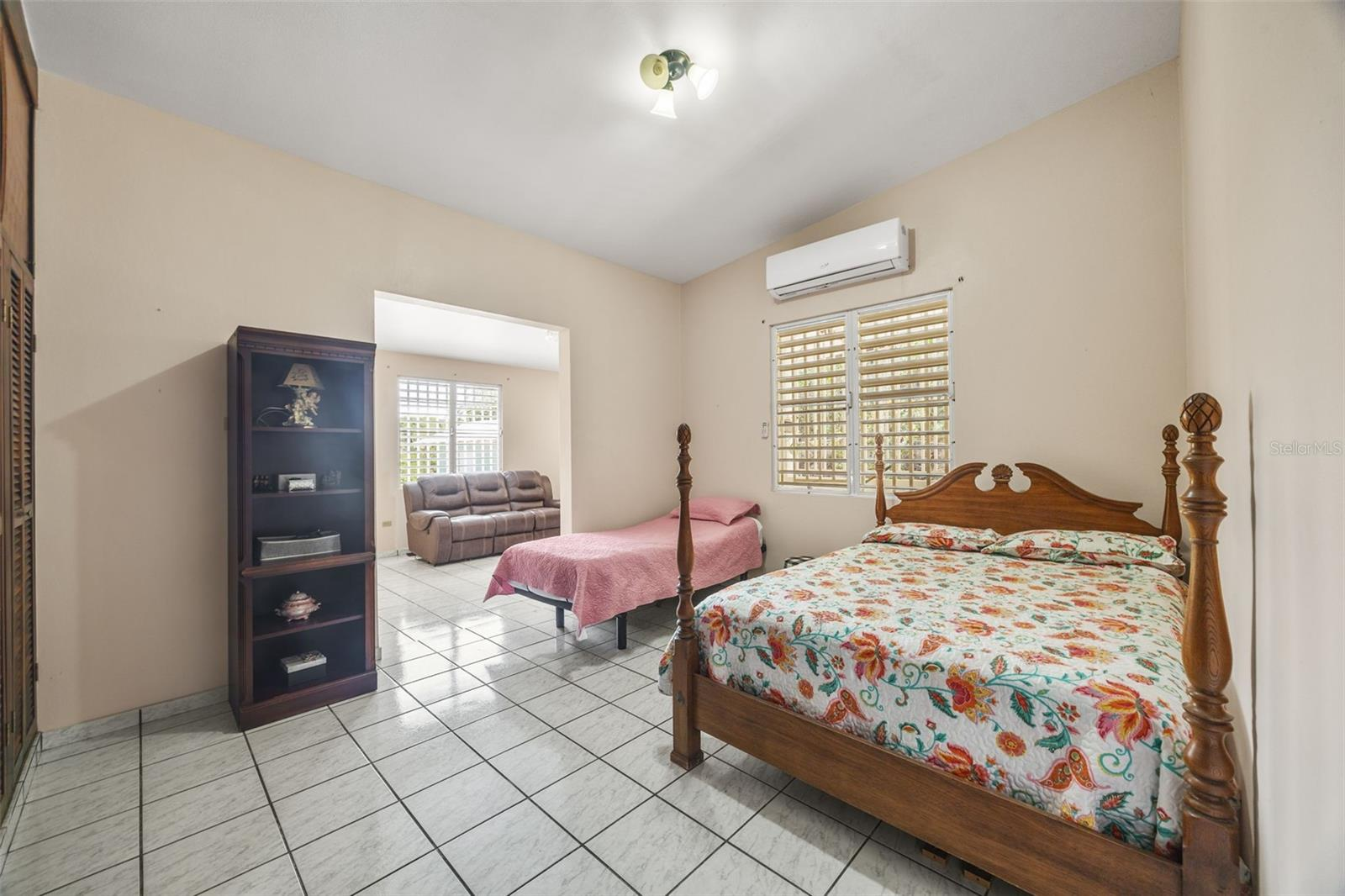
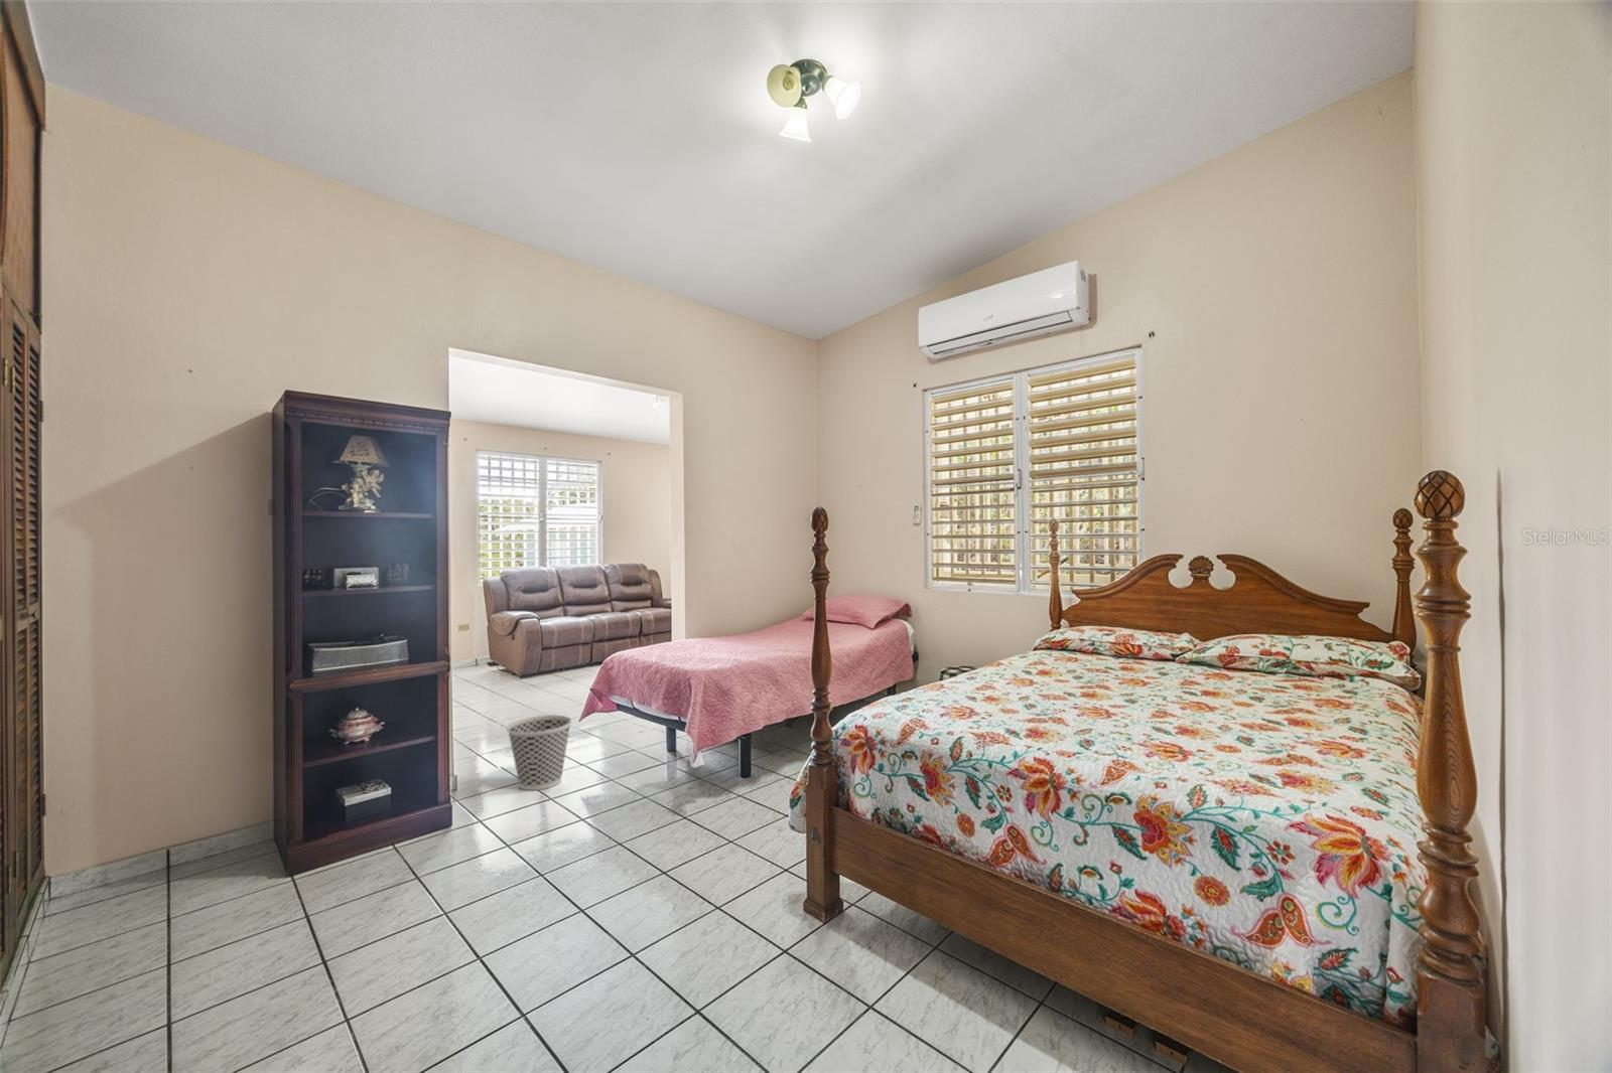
+ wastebasket (541, 753)
